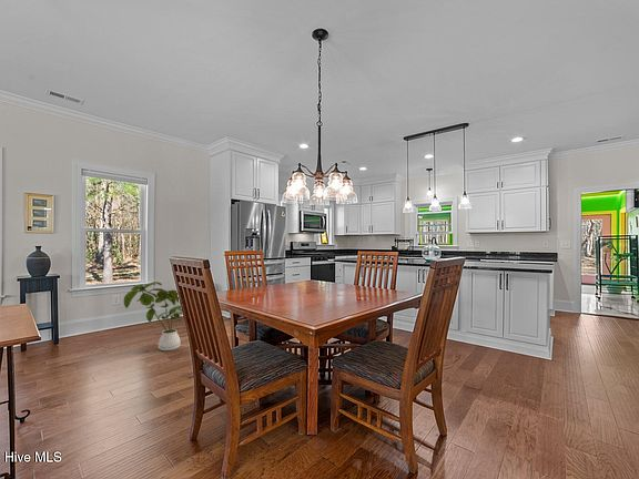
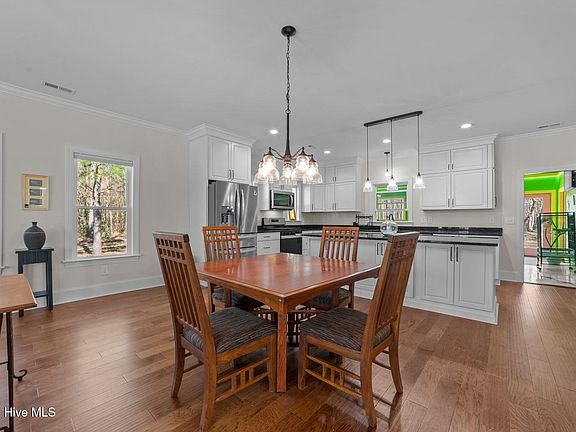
- house plant (156, 316)
